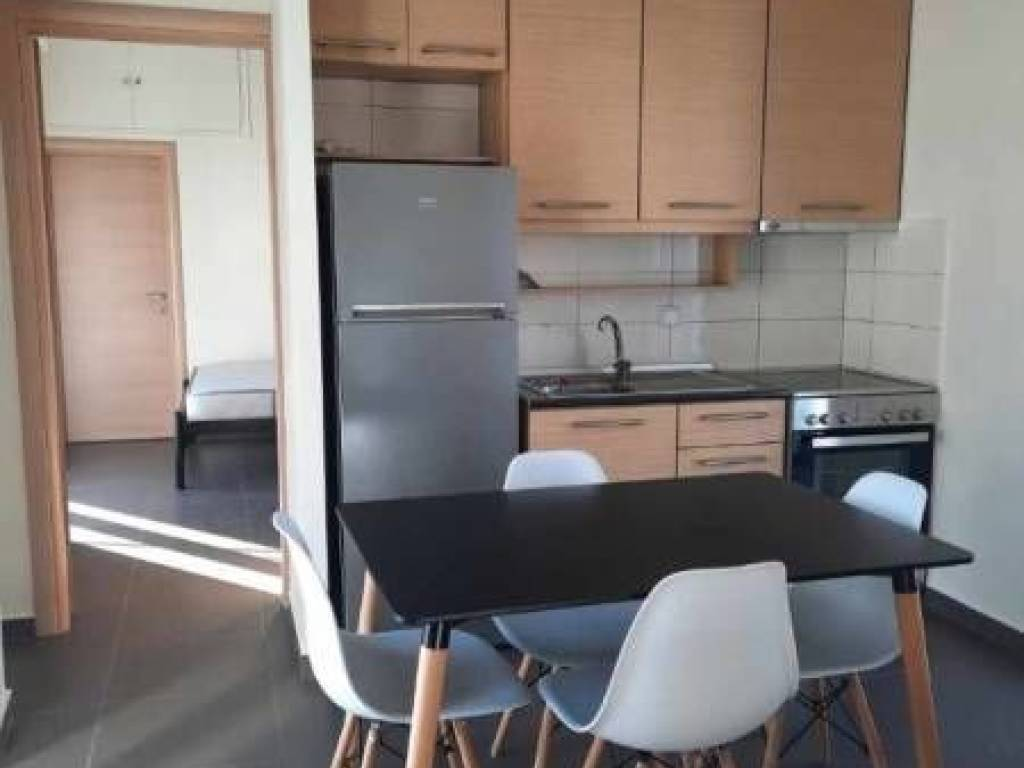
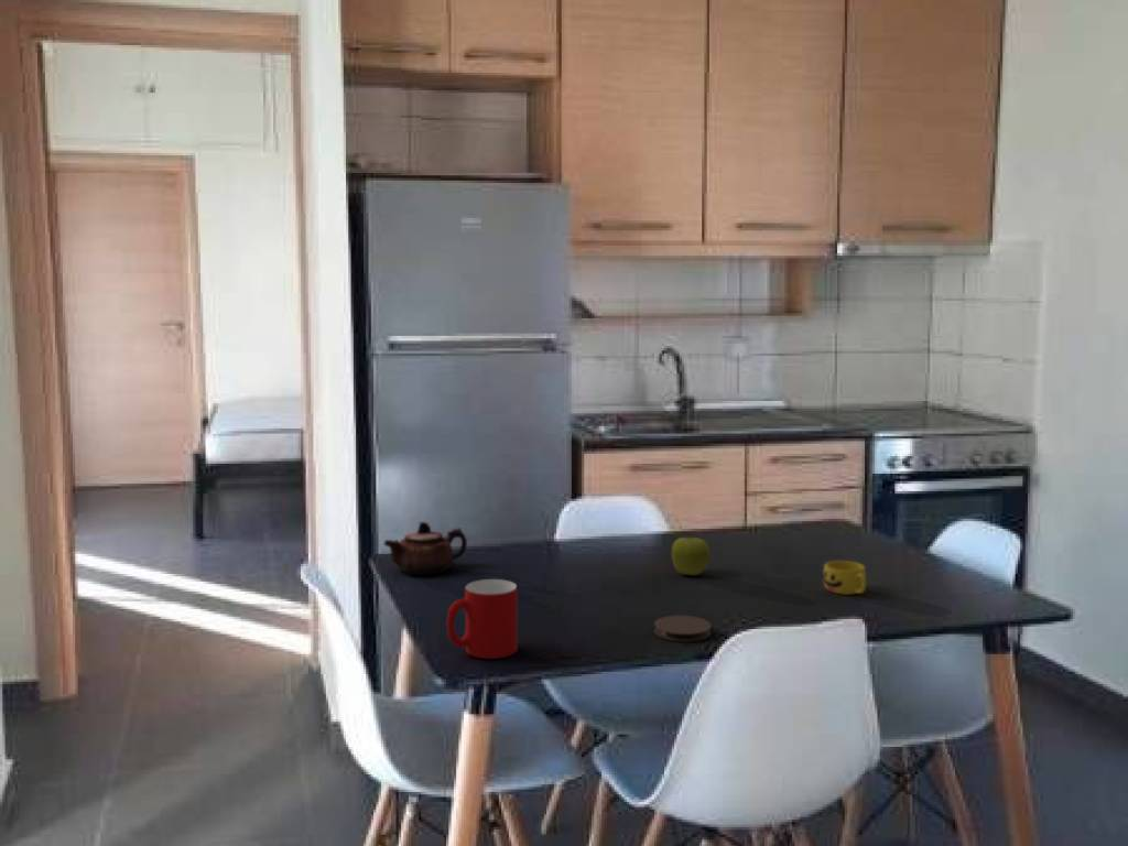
+ cup (481, 619)
+ coaster (682, 628)
+ cup (847, 579)
+ teapot (426, 545)
+ fruit (690, 555)
